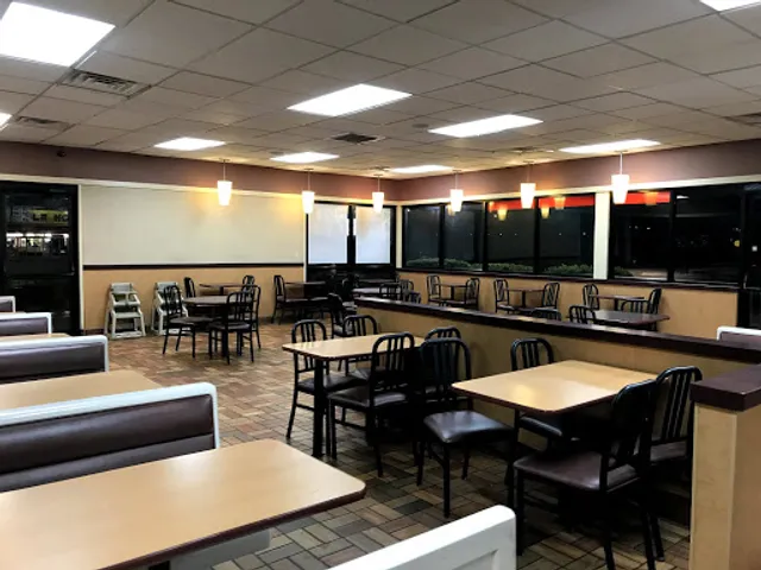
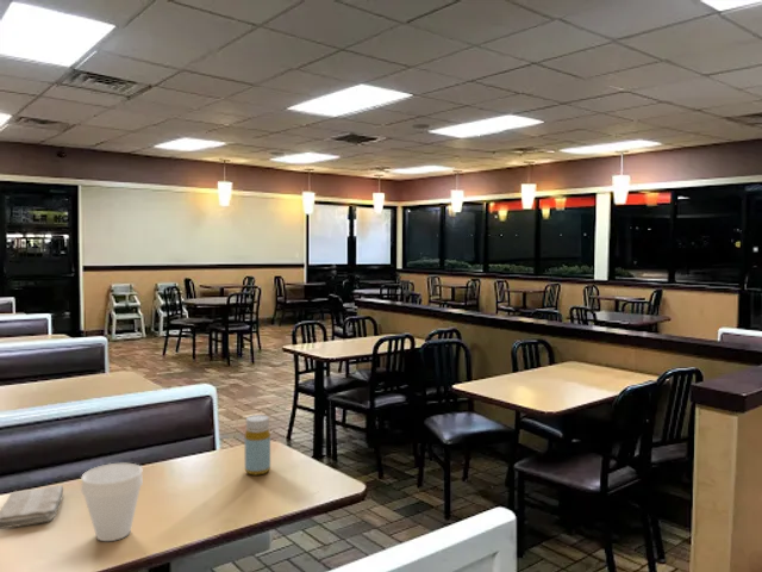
+ cup (112, 503)
+ washcloth (31, 504)
+ bottle (257, 444)
